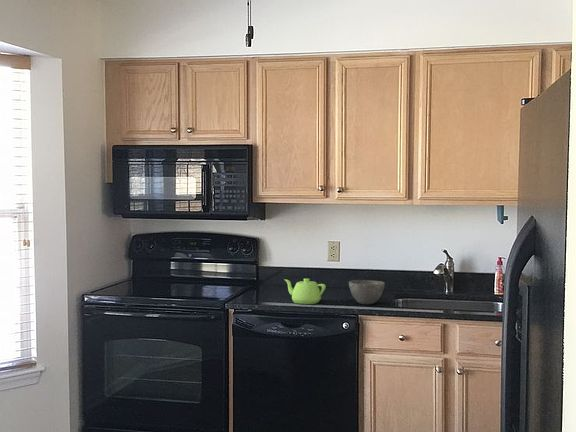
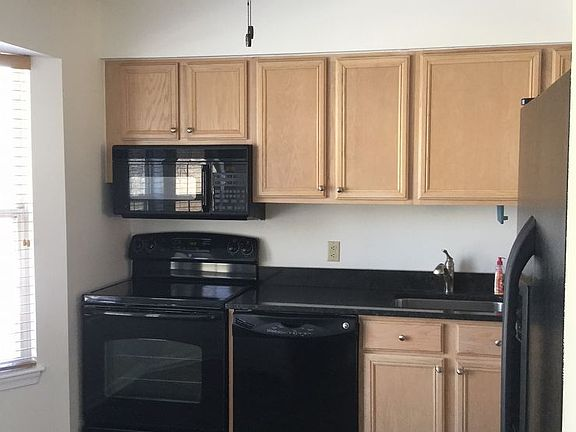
- bowl (366, 292)
- teapot (304, 290)
